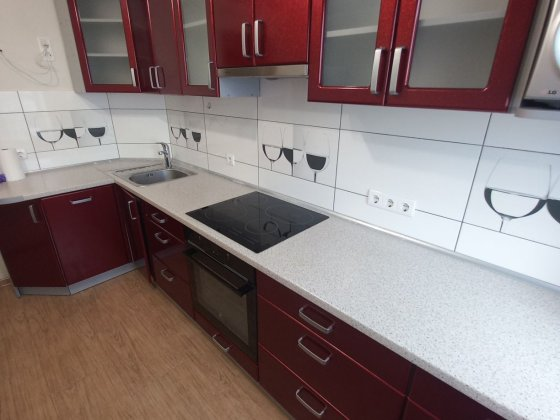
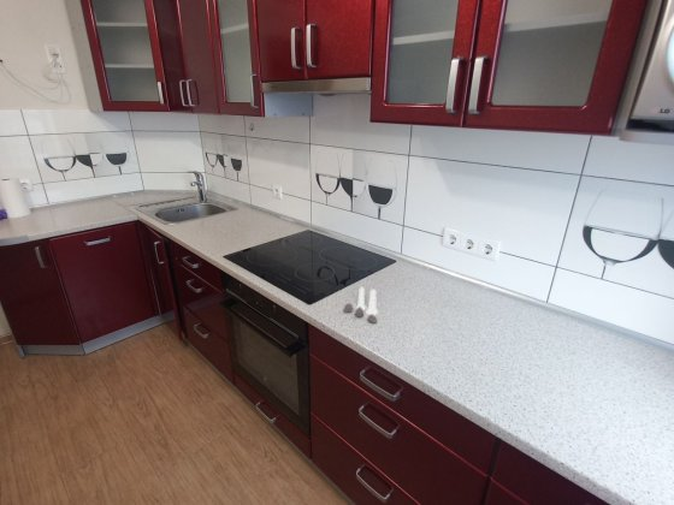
+ salt and pepper shaker set (363, 302)
